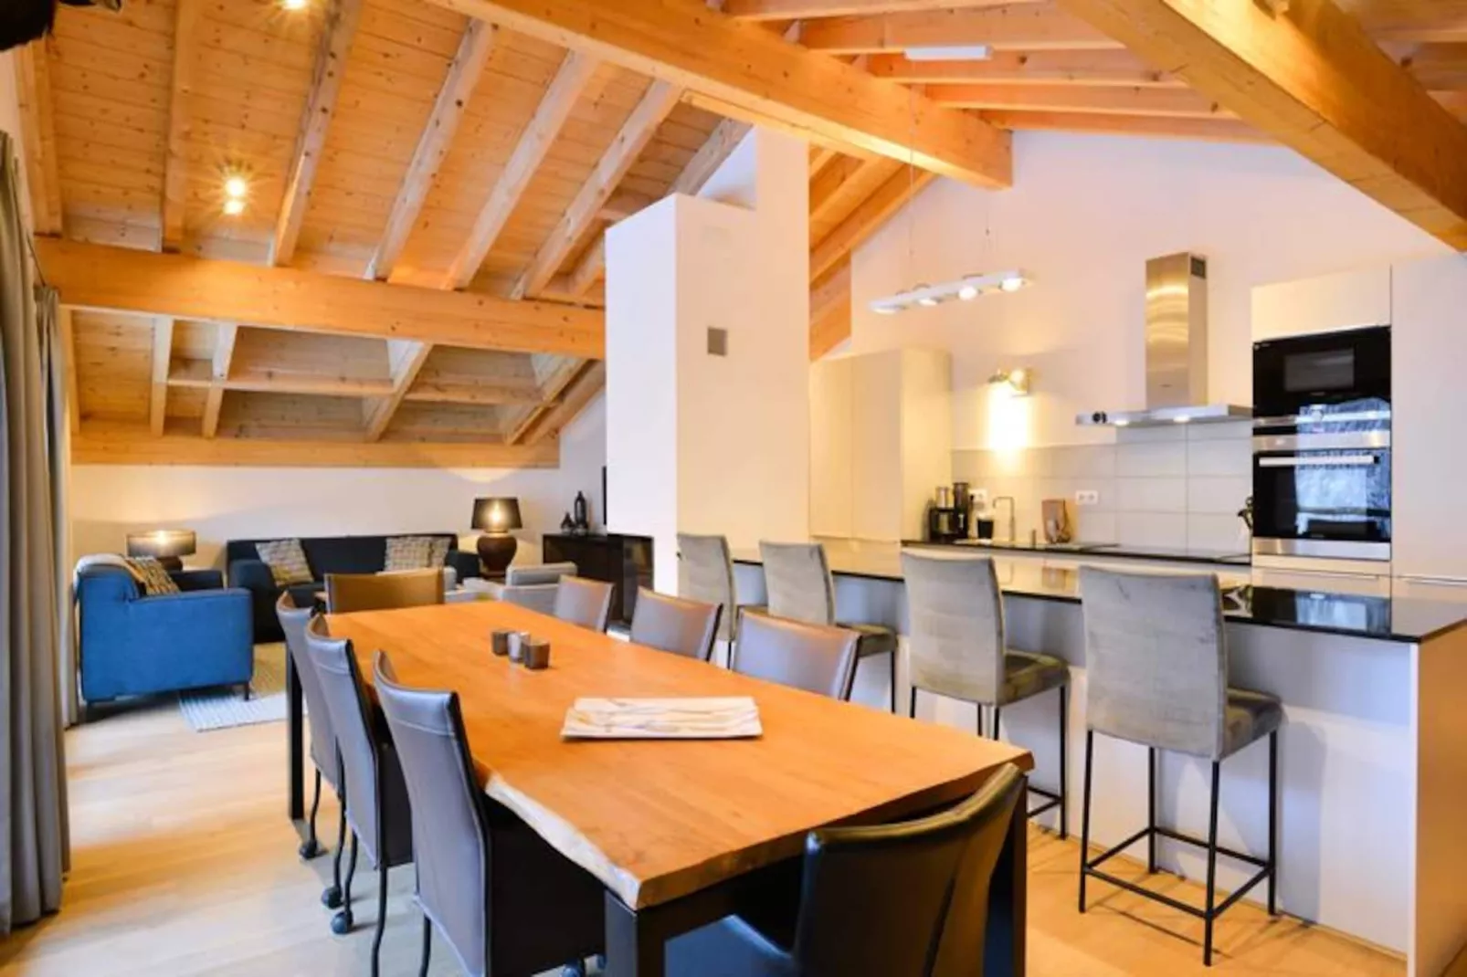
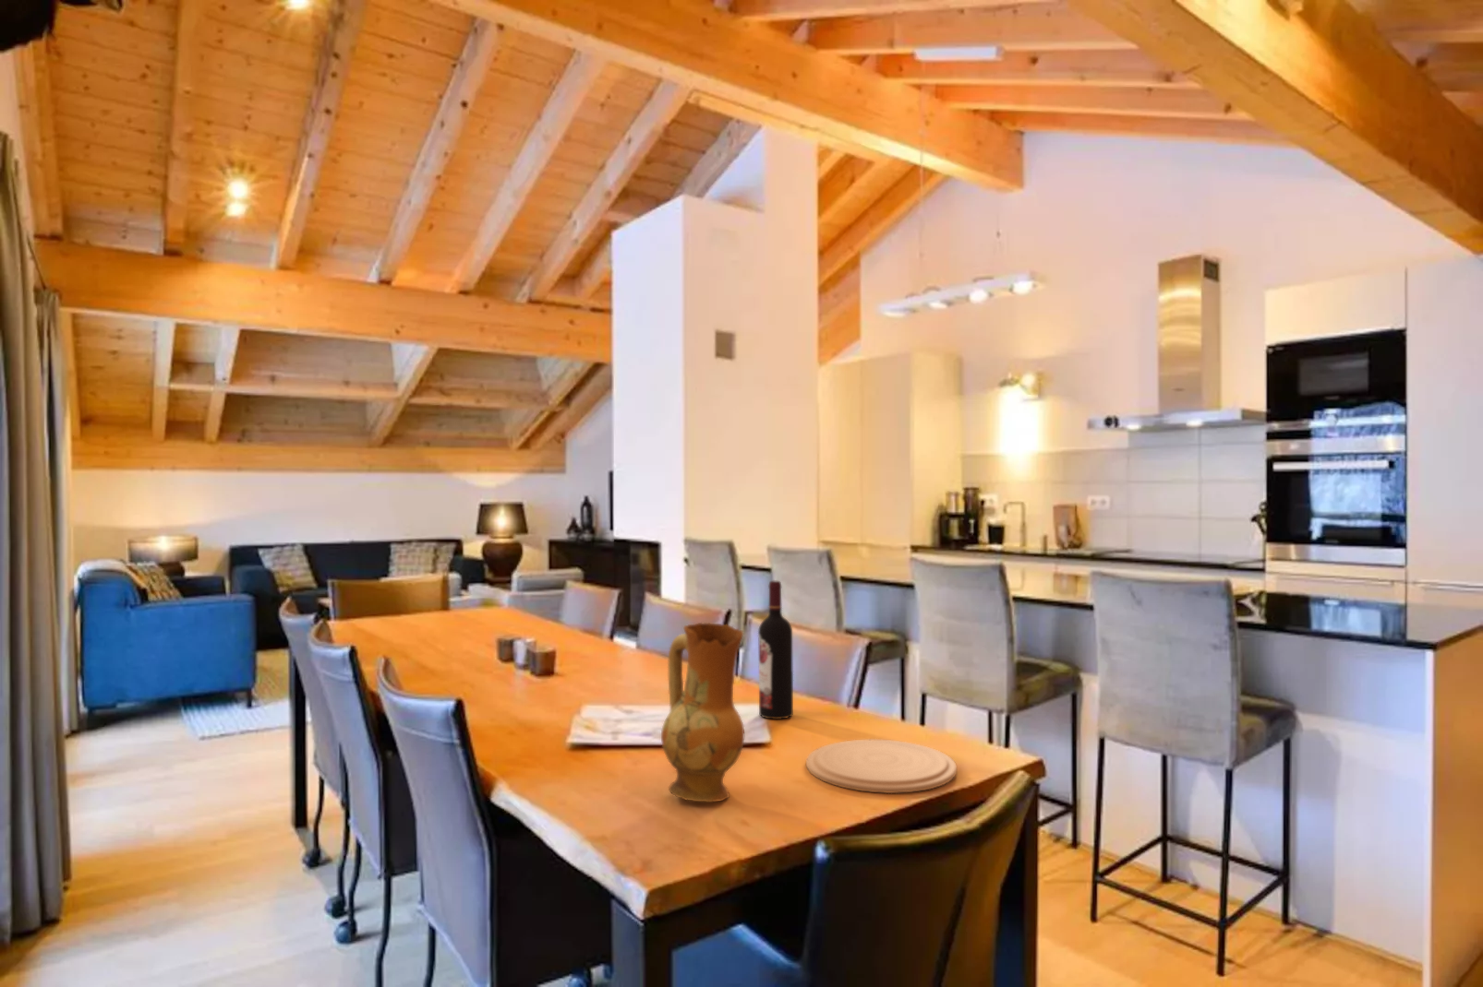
+ ceramic jug (697, 709)
+ plate (880, 762)
+ wine bottle (775, 648)
